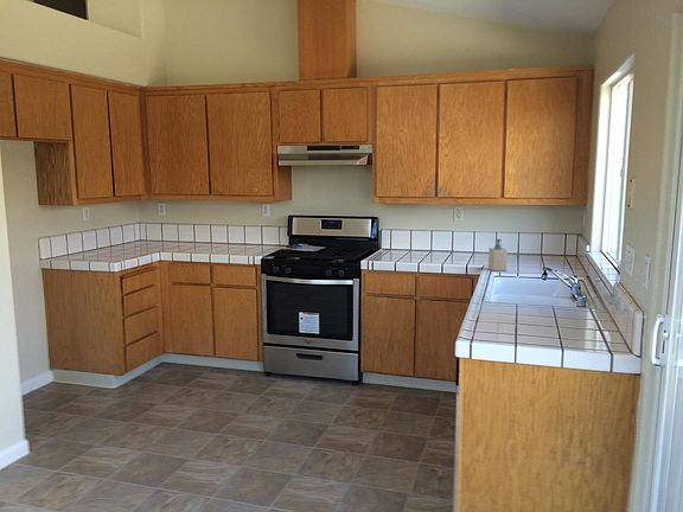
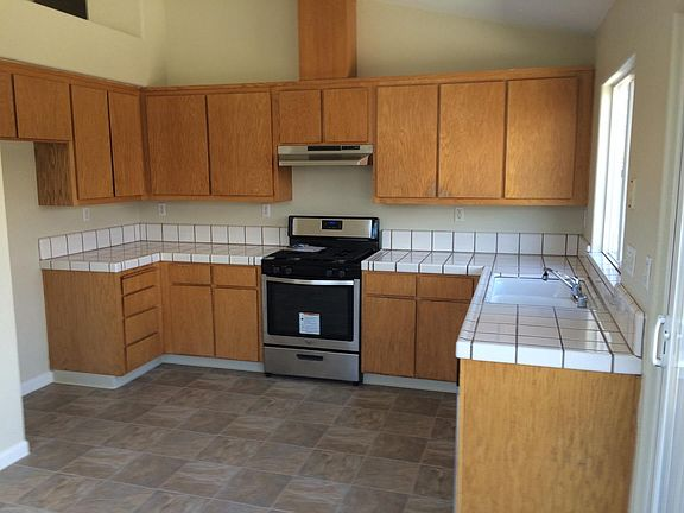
- soap bottle (497, 254)
